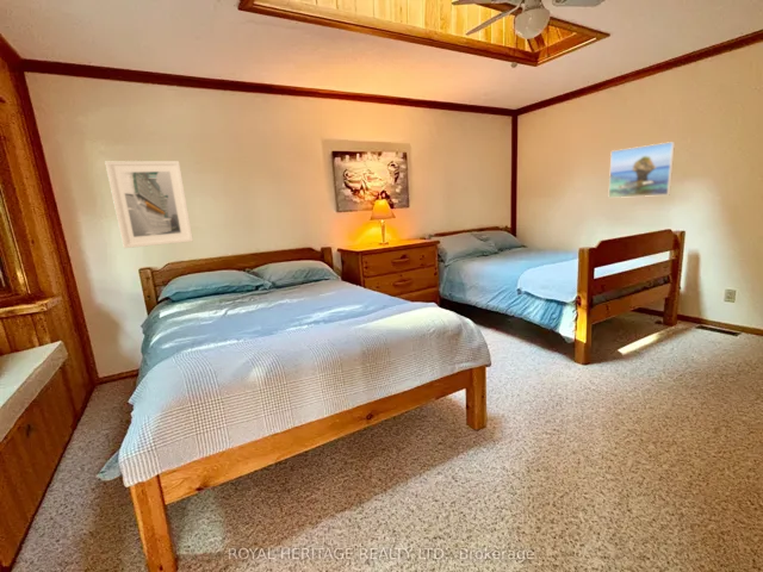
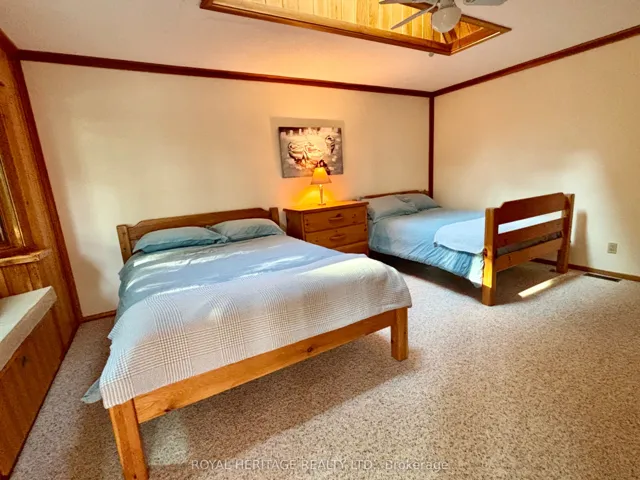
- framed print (639, 172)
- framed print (151, 204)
